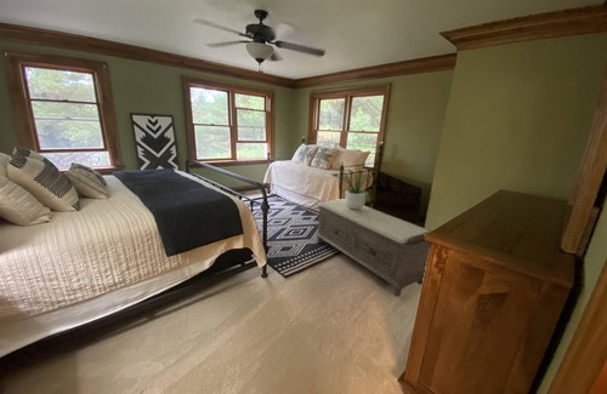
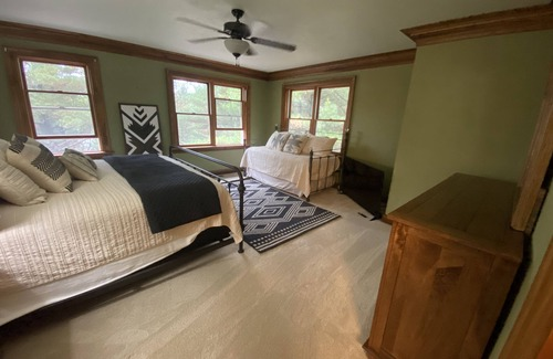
- potted plant (348, 179)
- bench (364, 236)
